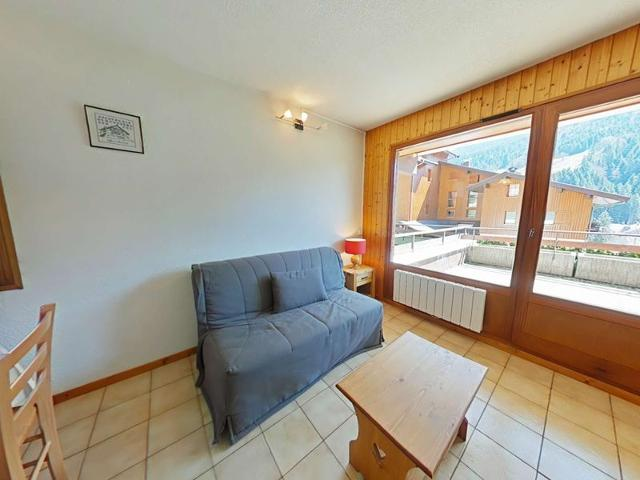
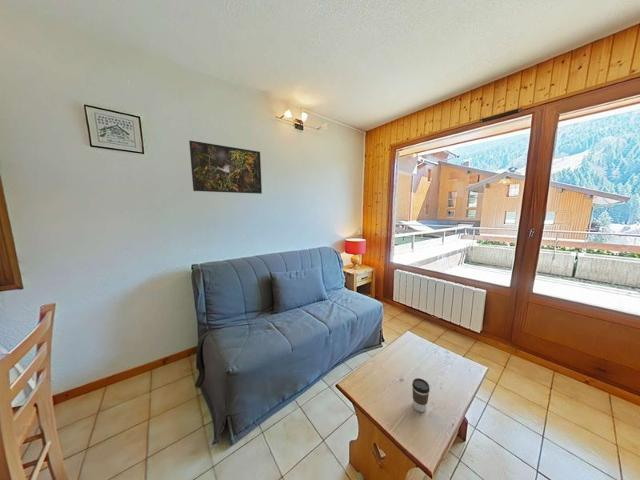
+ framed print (229, 169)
+ coffee cup (420, 395)
